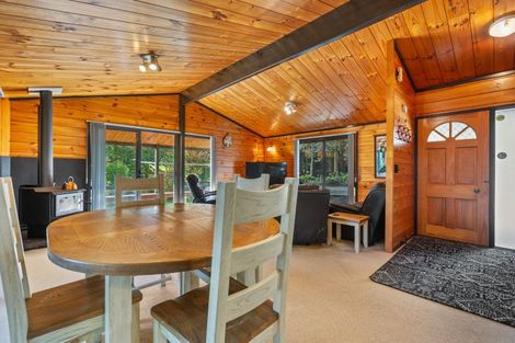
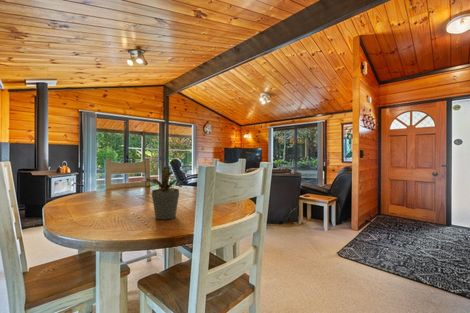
+ potted plant (162, 192)
